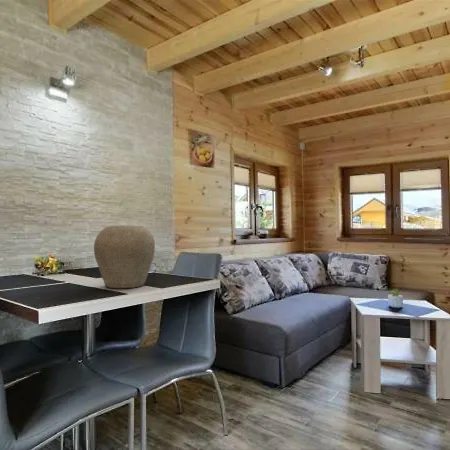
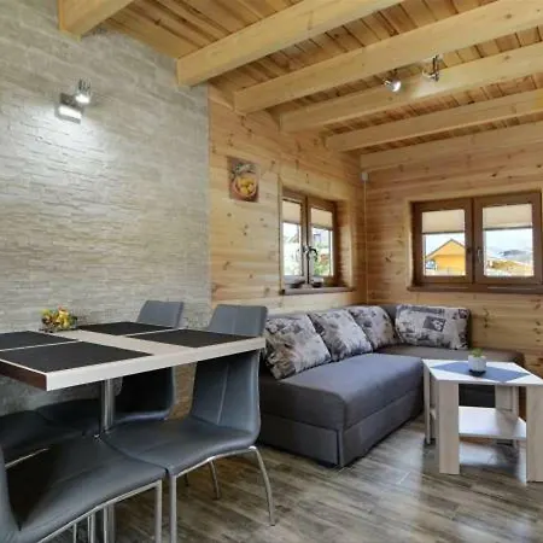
- vase (125, 255)
